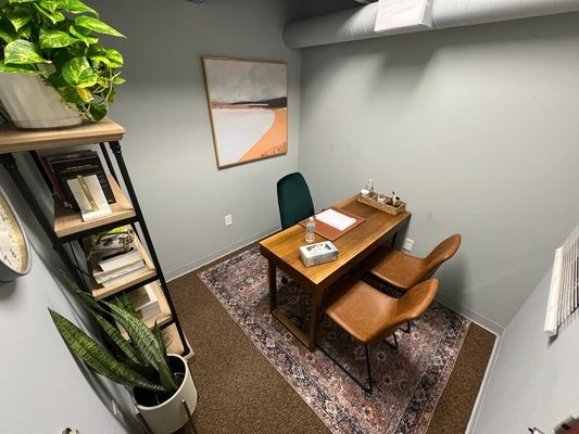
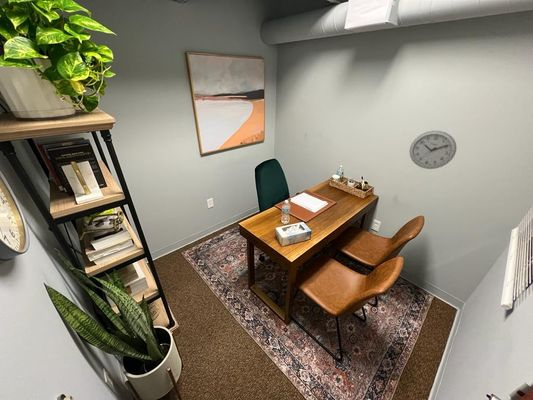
+ wall clock (431, 150)
